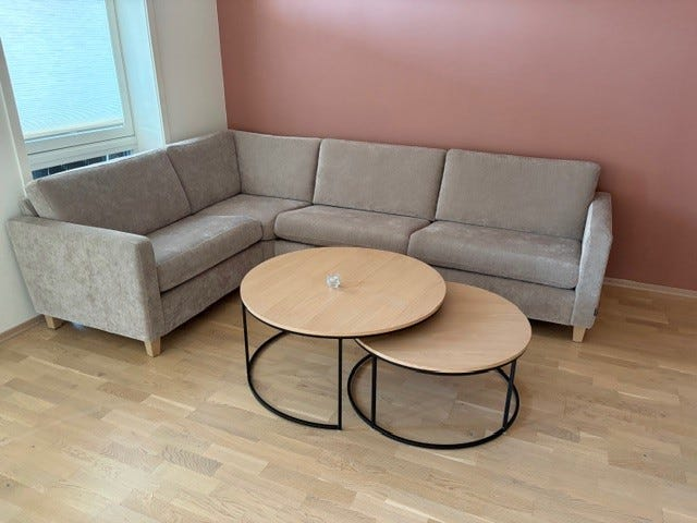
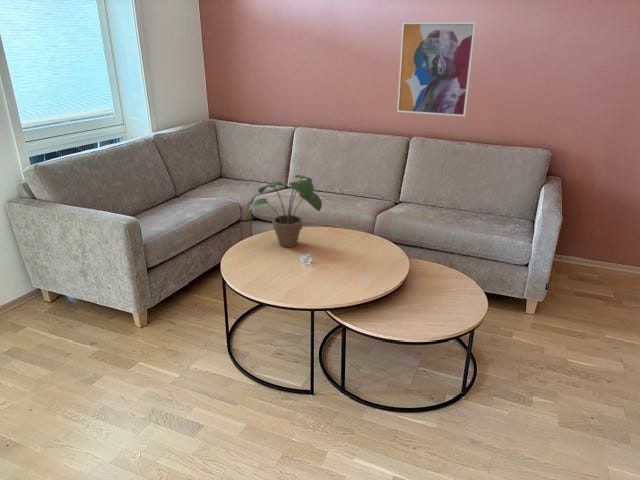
+ wall art (434, 69)
+ potted plant (288, 210)
